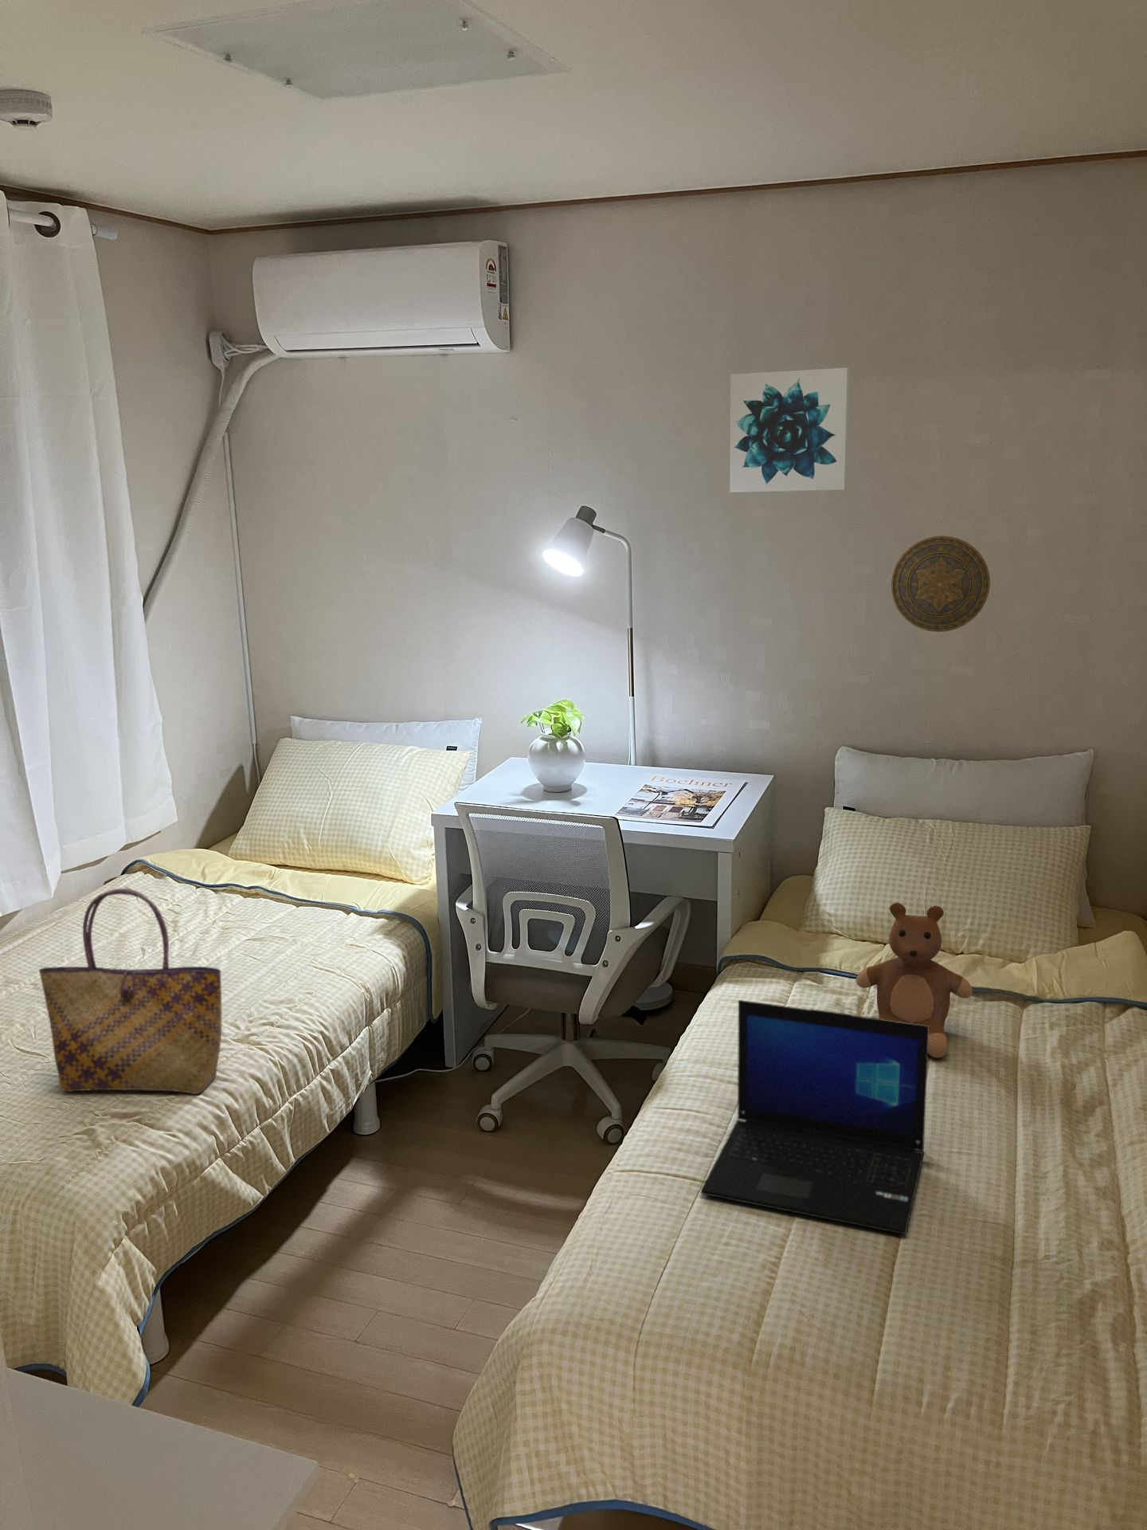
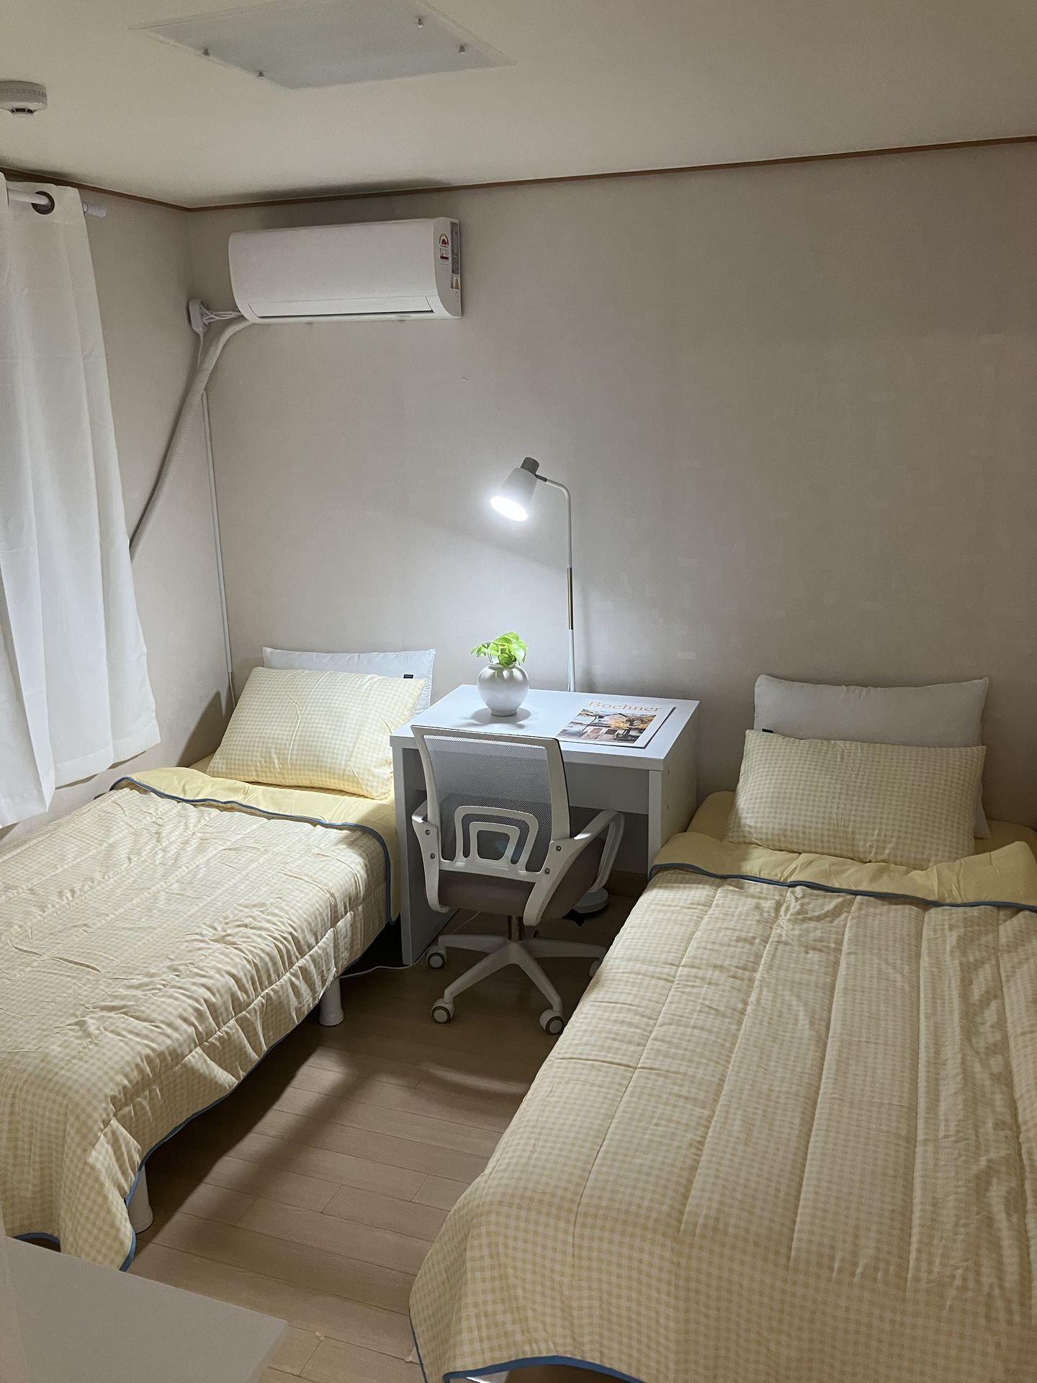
- teddy bear (913, 976)
- laptop (817, 1108)
- wall art (788, 432)
- decorative plate (939, 584)
- tote bag (129, 990)
